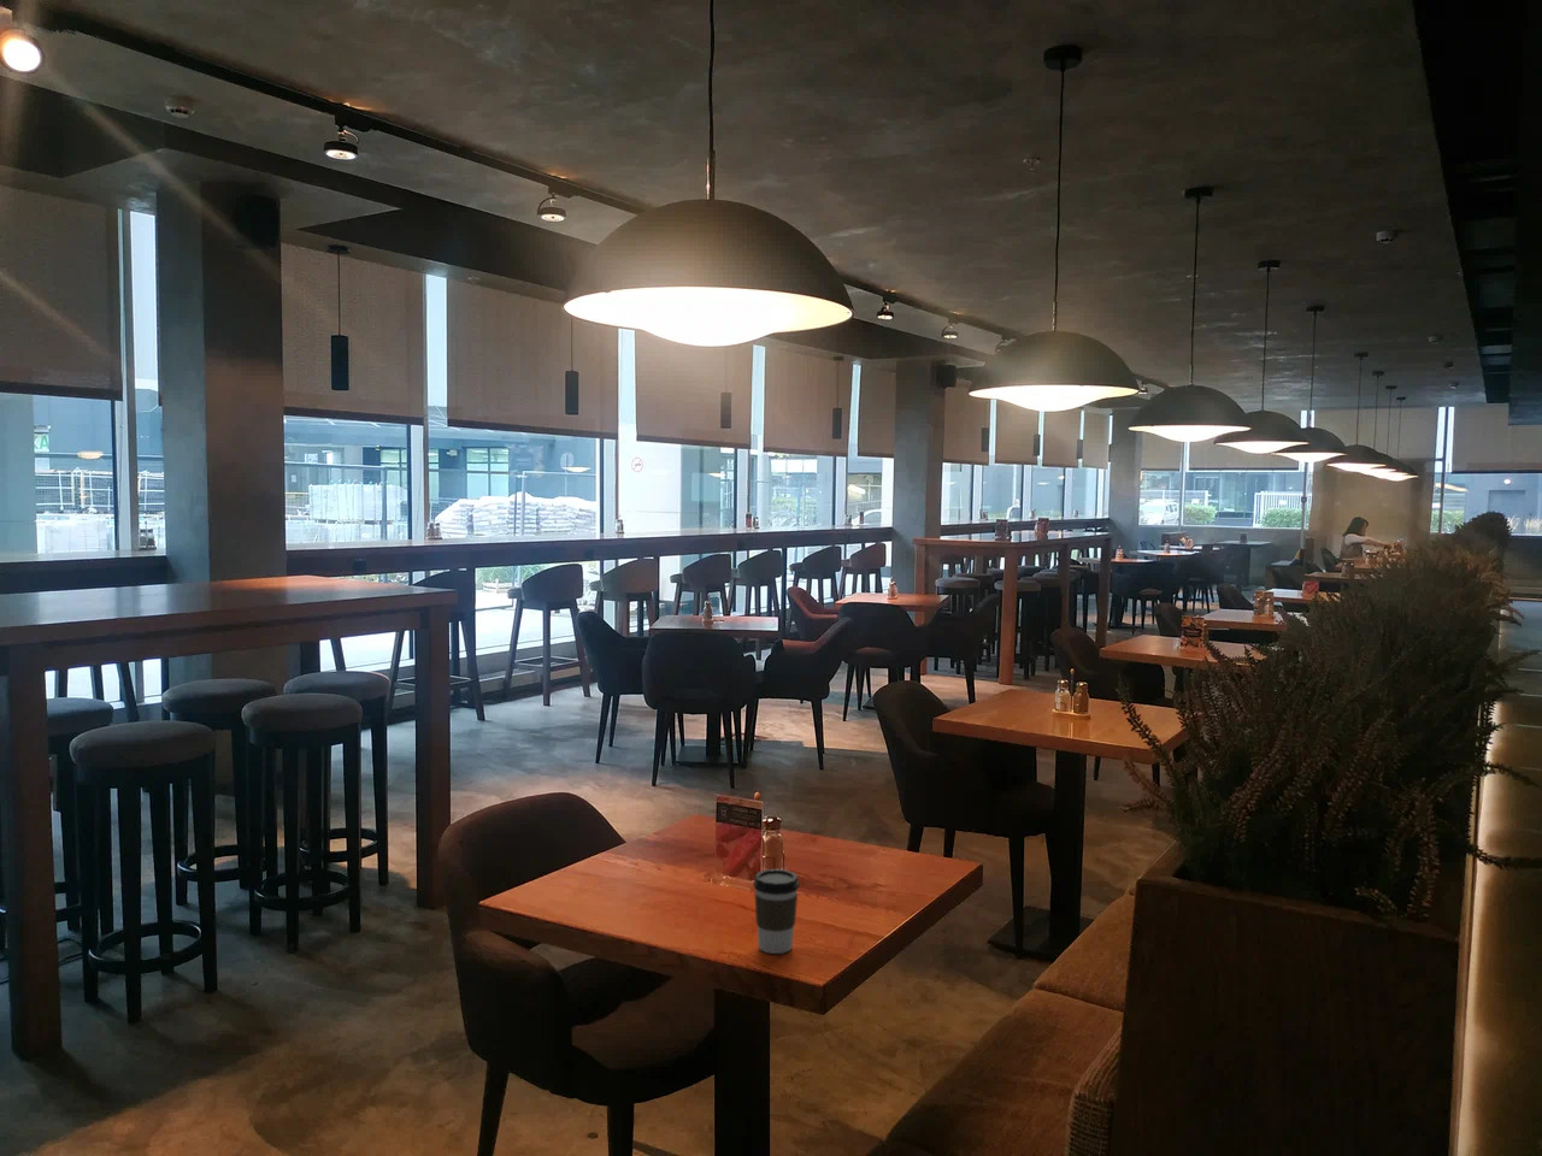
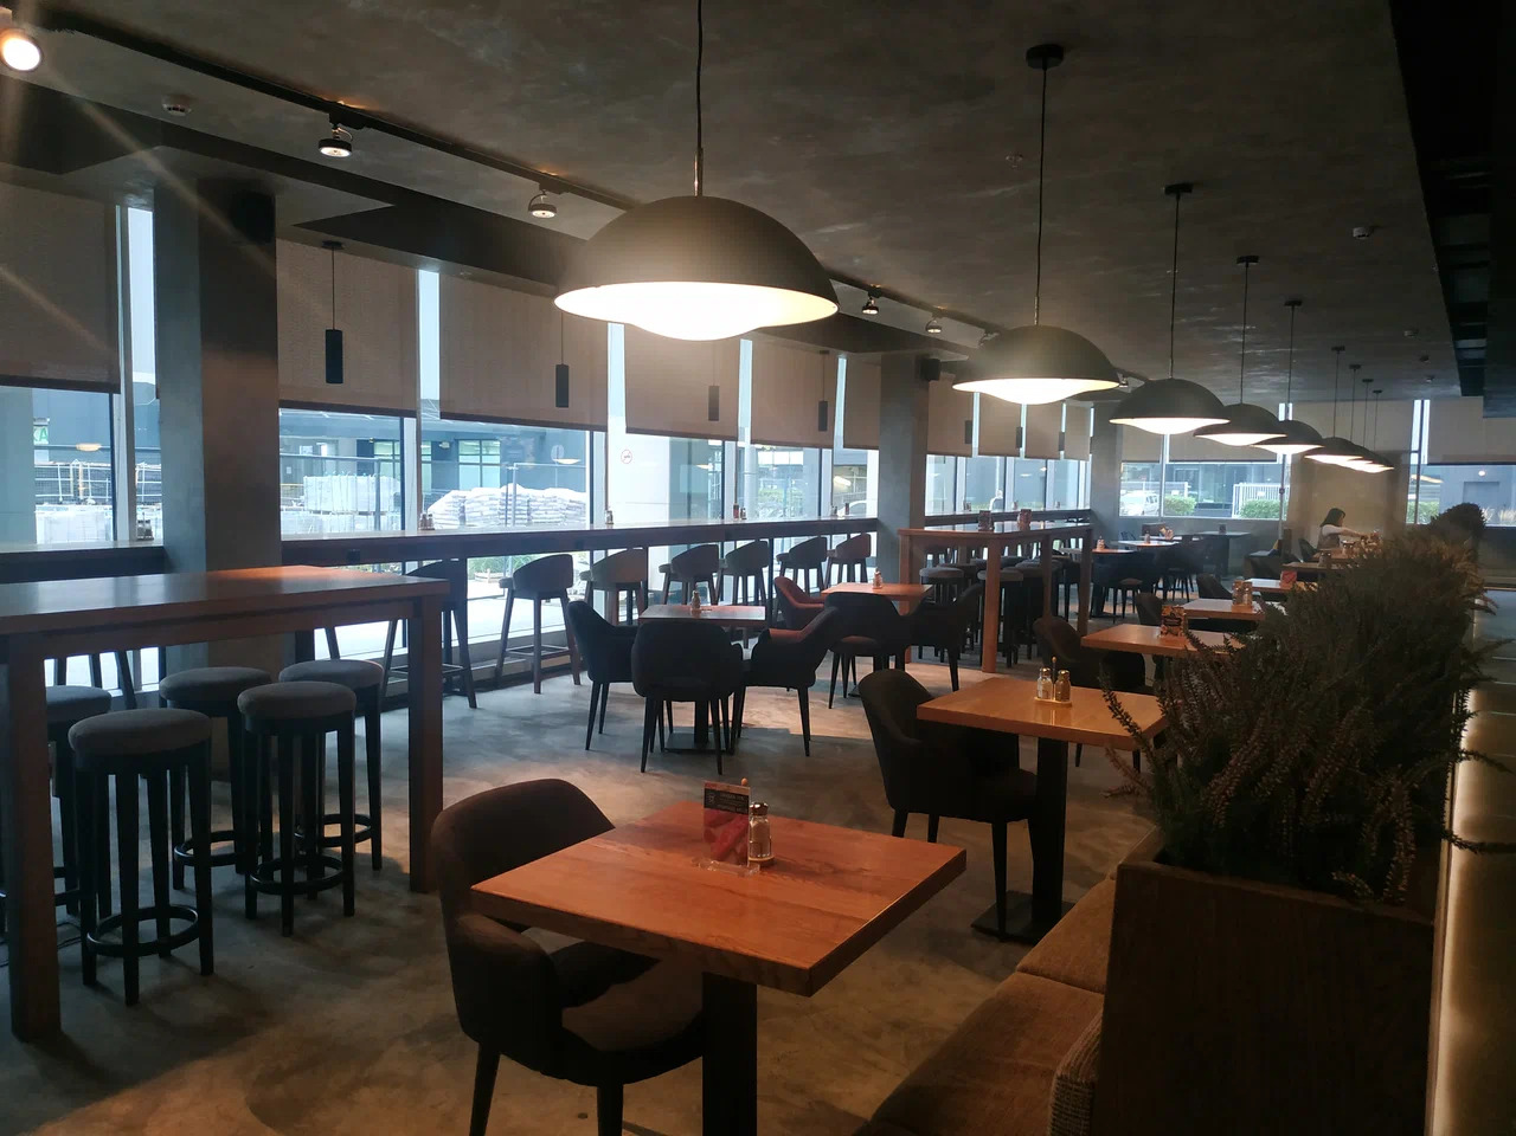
- coffee cup (776, 911)
